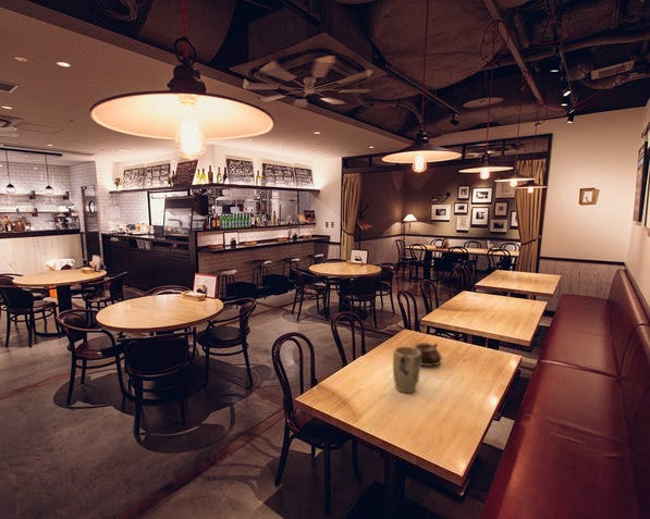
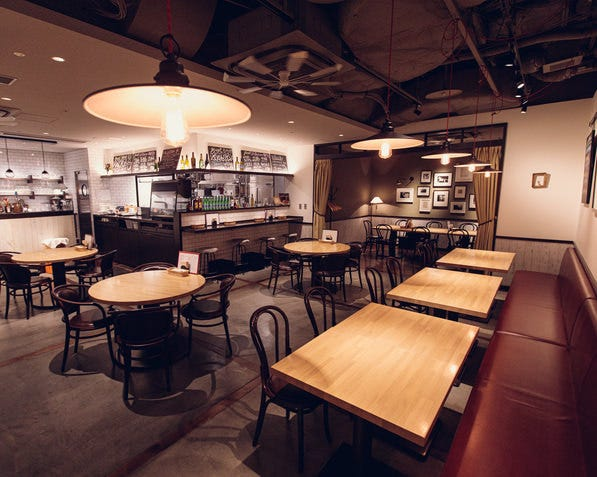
- teapot (424, 353)
- plant pot (406, 369)
